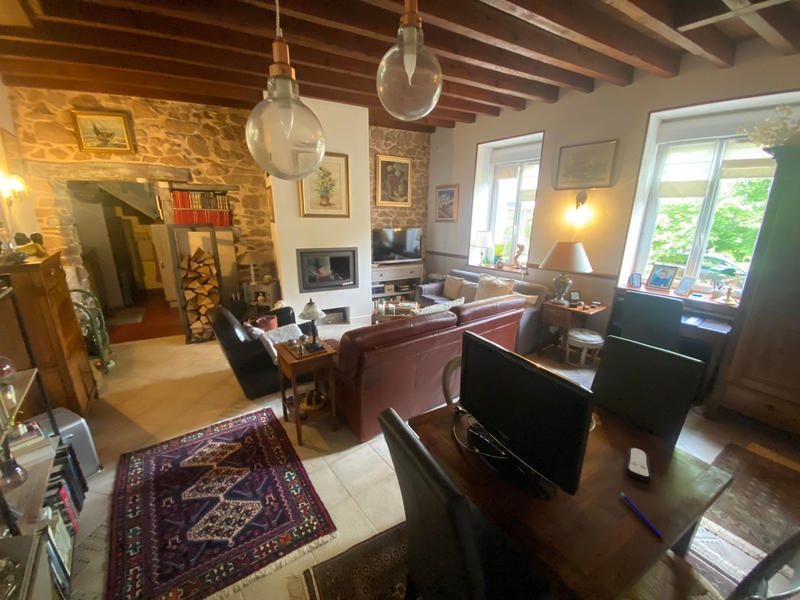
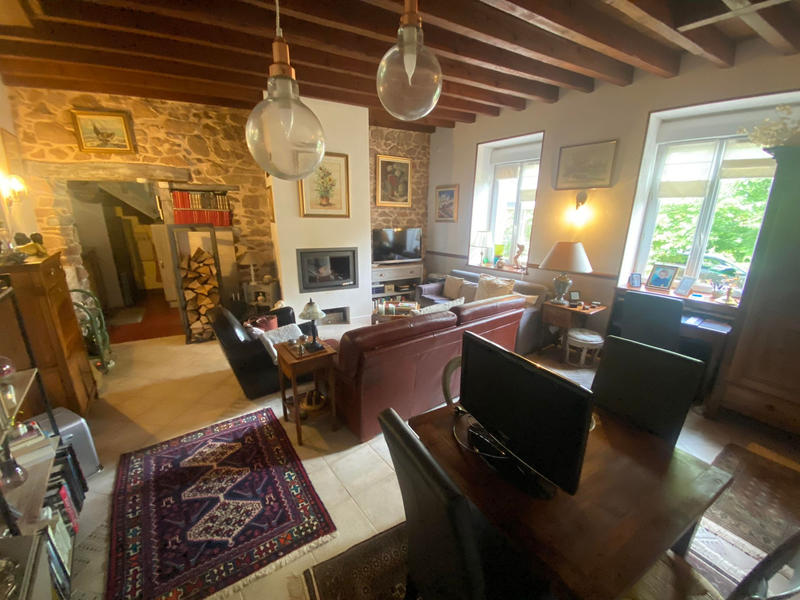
- remote control (638, 462)
- pen (639, 513)
